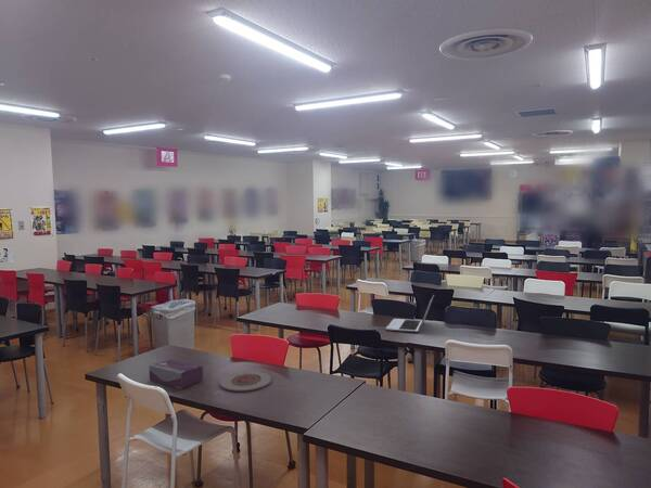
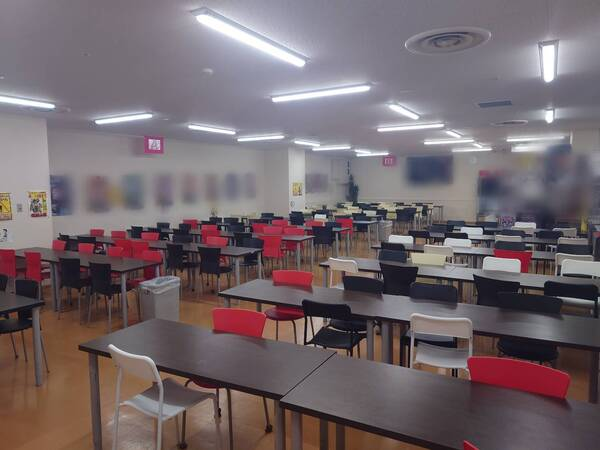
- laptop (410, 320)
- tissue box (176, 372)
- plate (245, 380)
